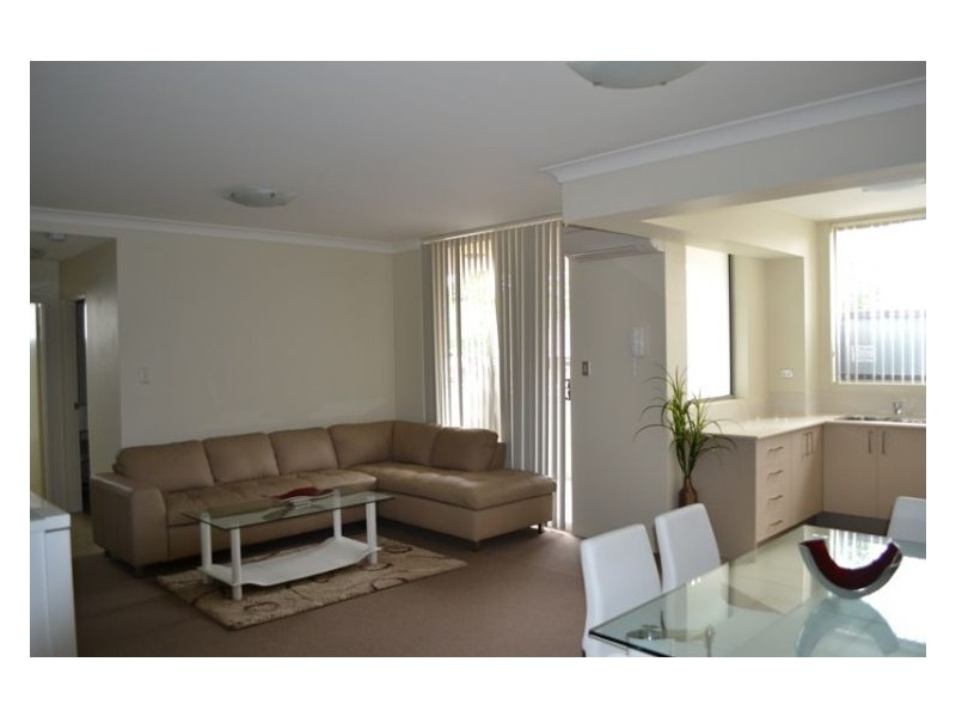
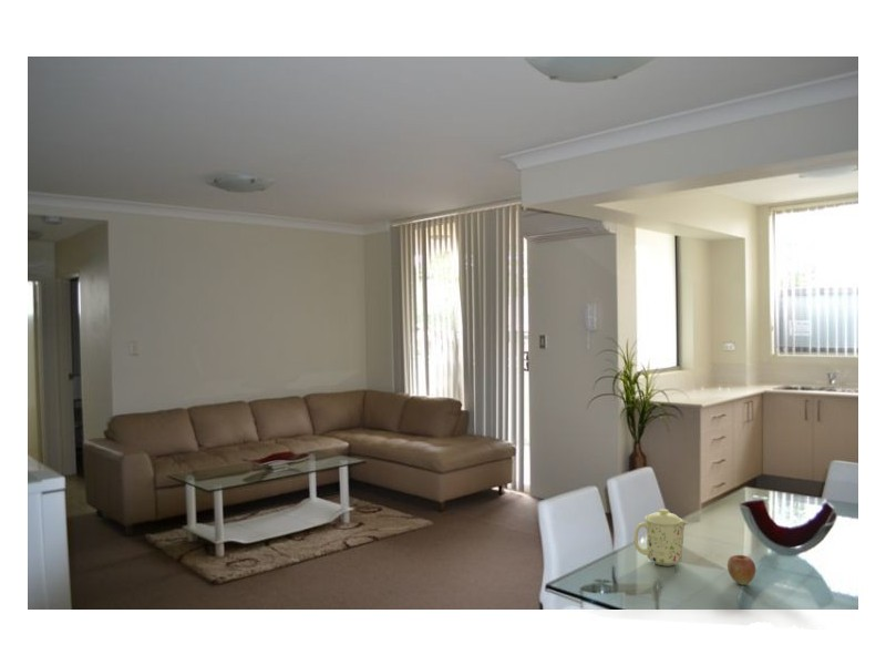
+ mug (661, 535)
+ apple (741, 570)
